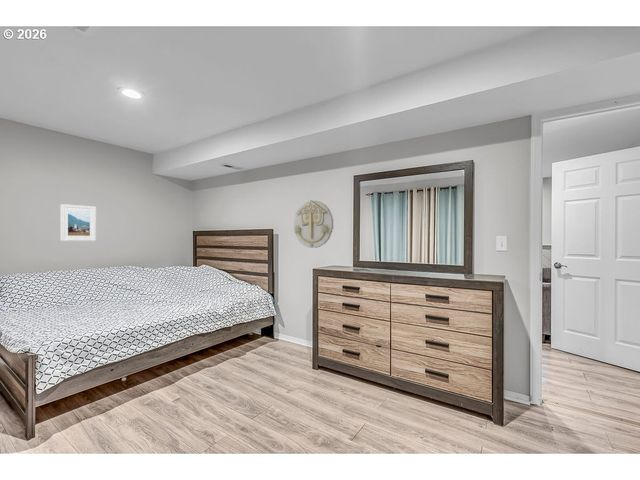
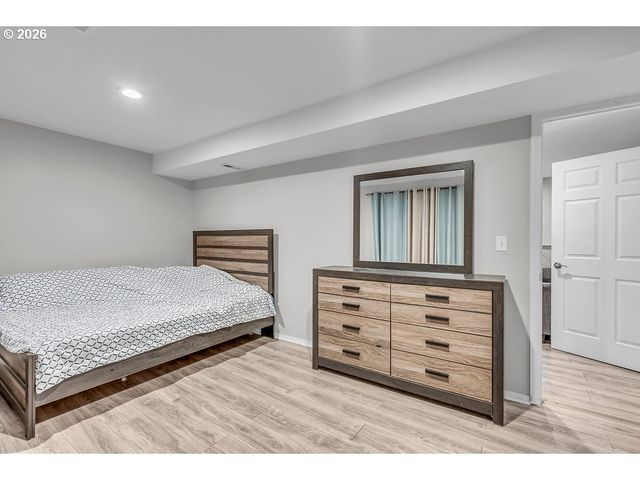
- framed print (78, 223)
- wall decoration (311, 224)
